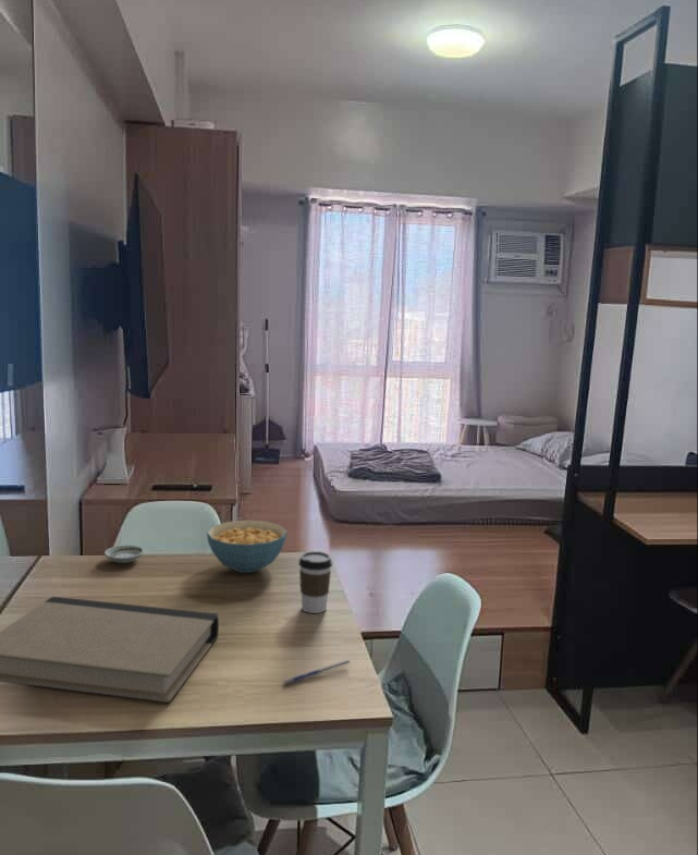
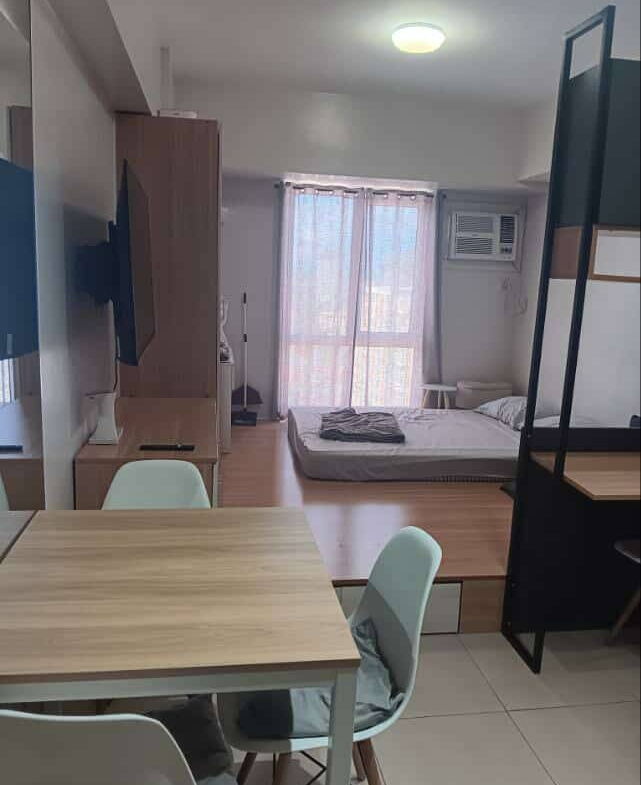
- saucer (124, 555)
- coffee cup (315, 582)
- book (105, 643)
- cereal bowl (246, 550)
- pen (318, 671)
